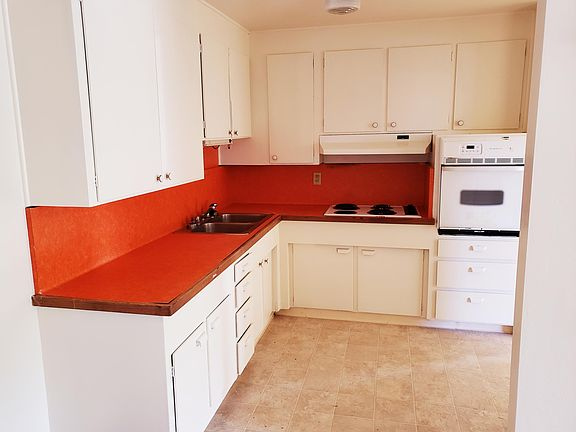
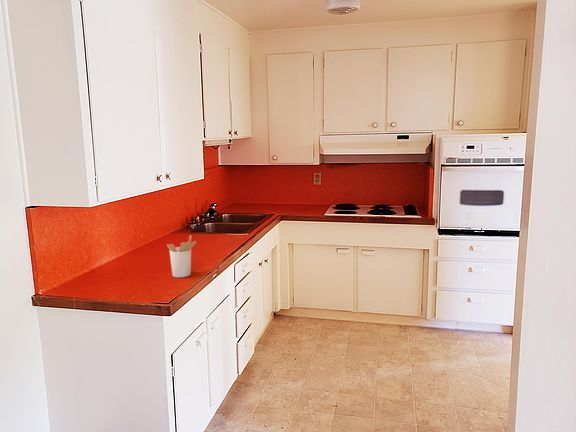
+ utensil holder (183, 256)
